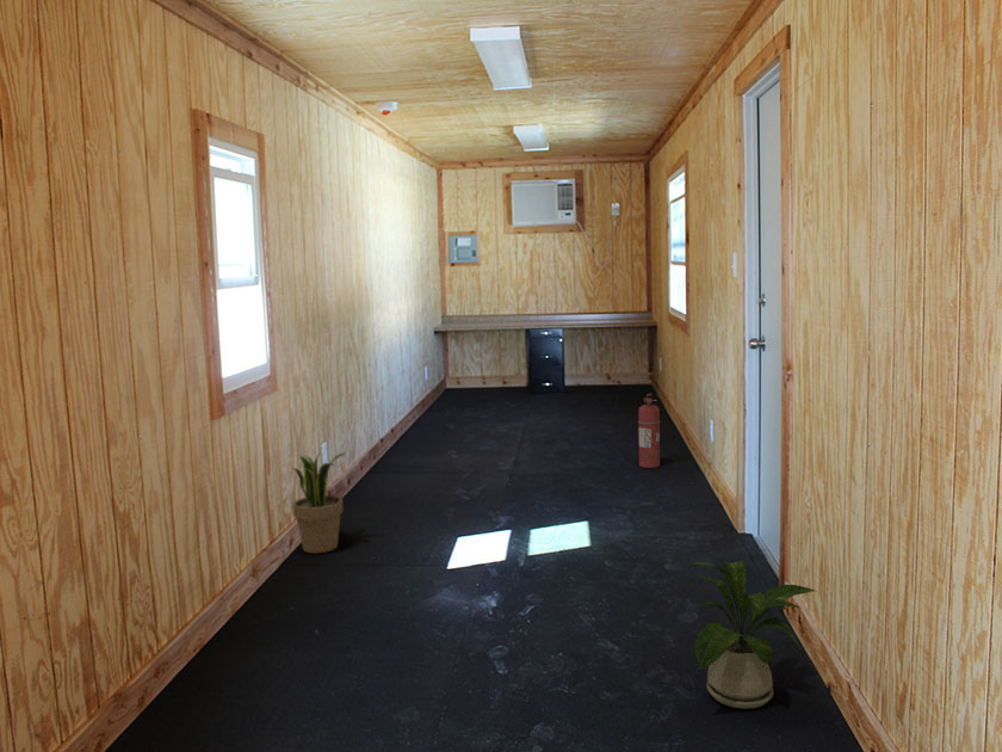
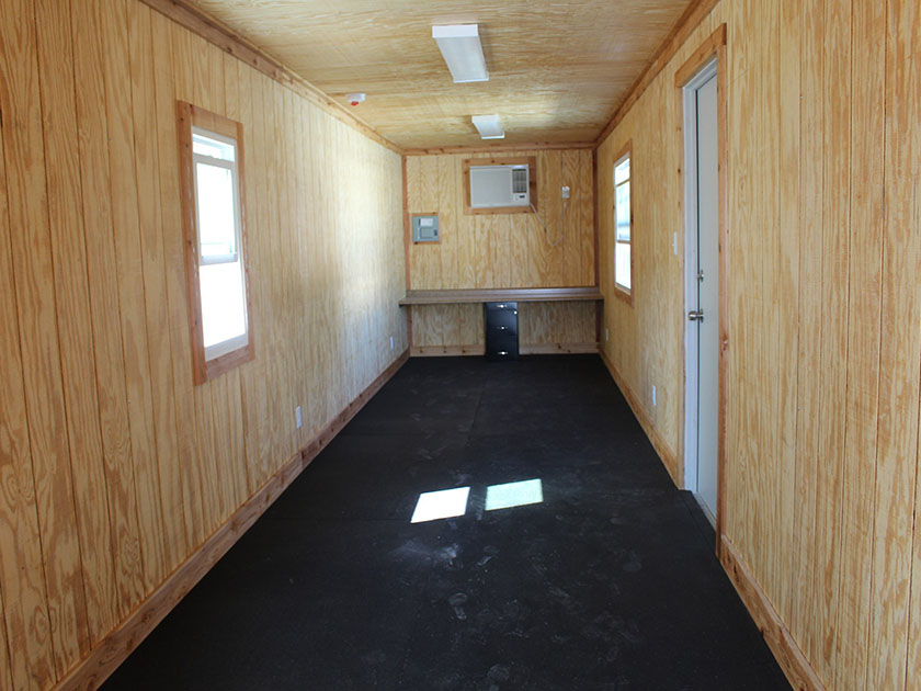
- potted plant (321, 499)
- fire extinguisher (649, 429)
- house plant (755, 628)
